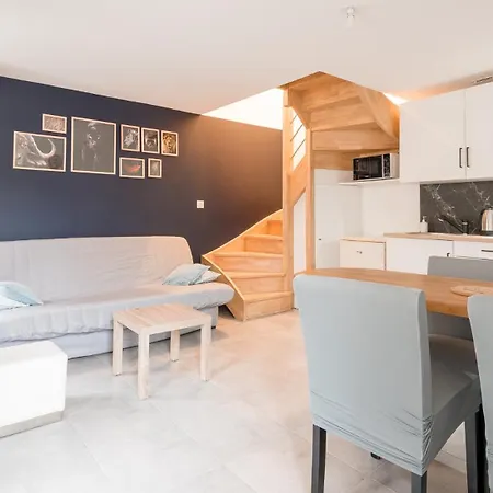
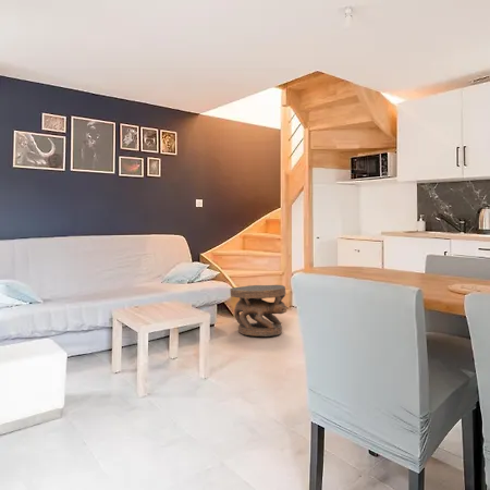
+ carved stool (259, 308)
